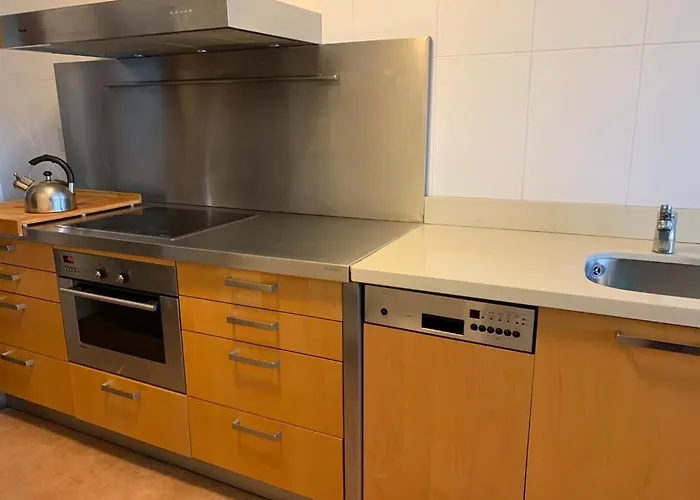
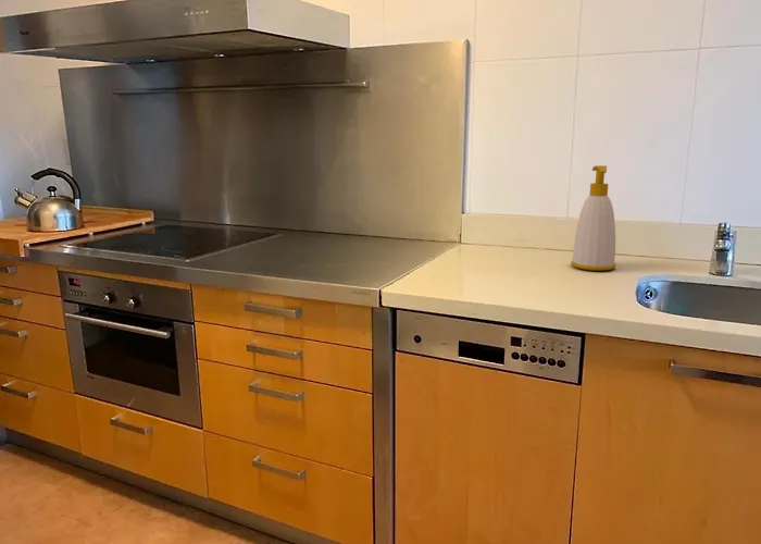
+ soap bottle (597, 217)
